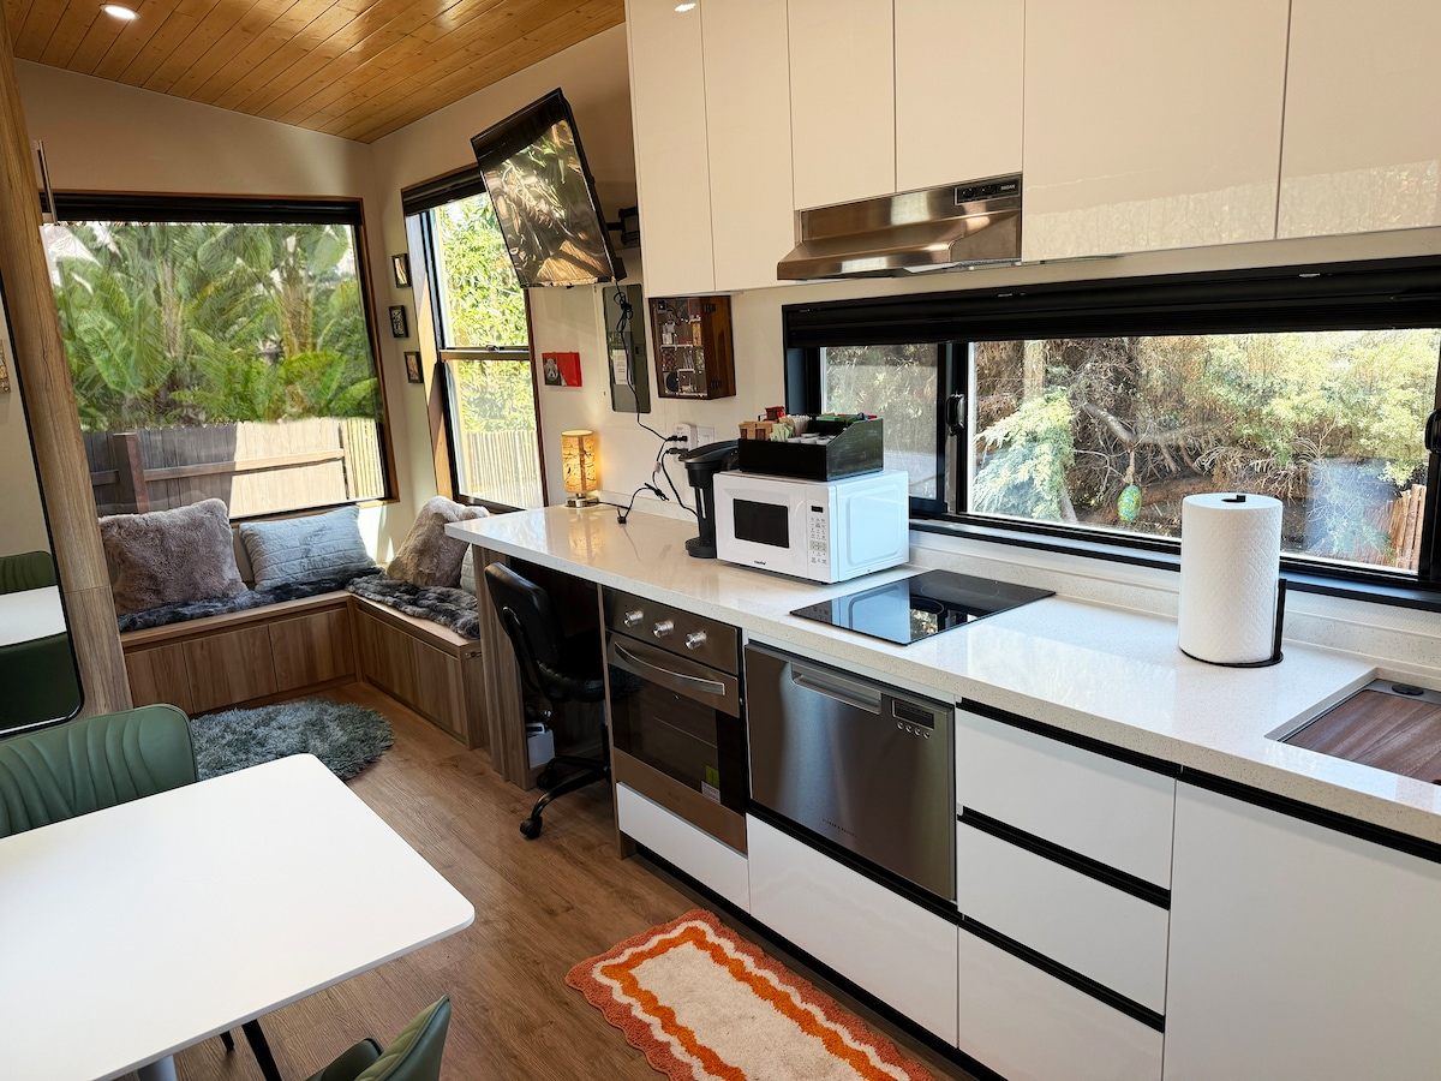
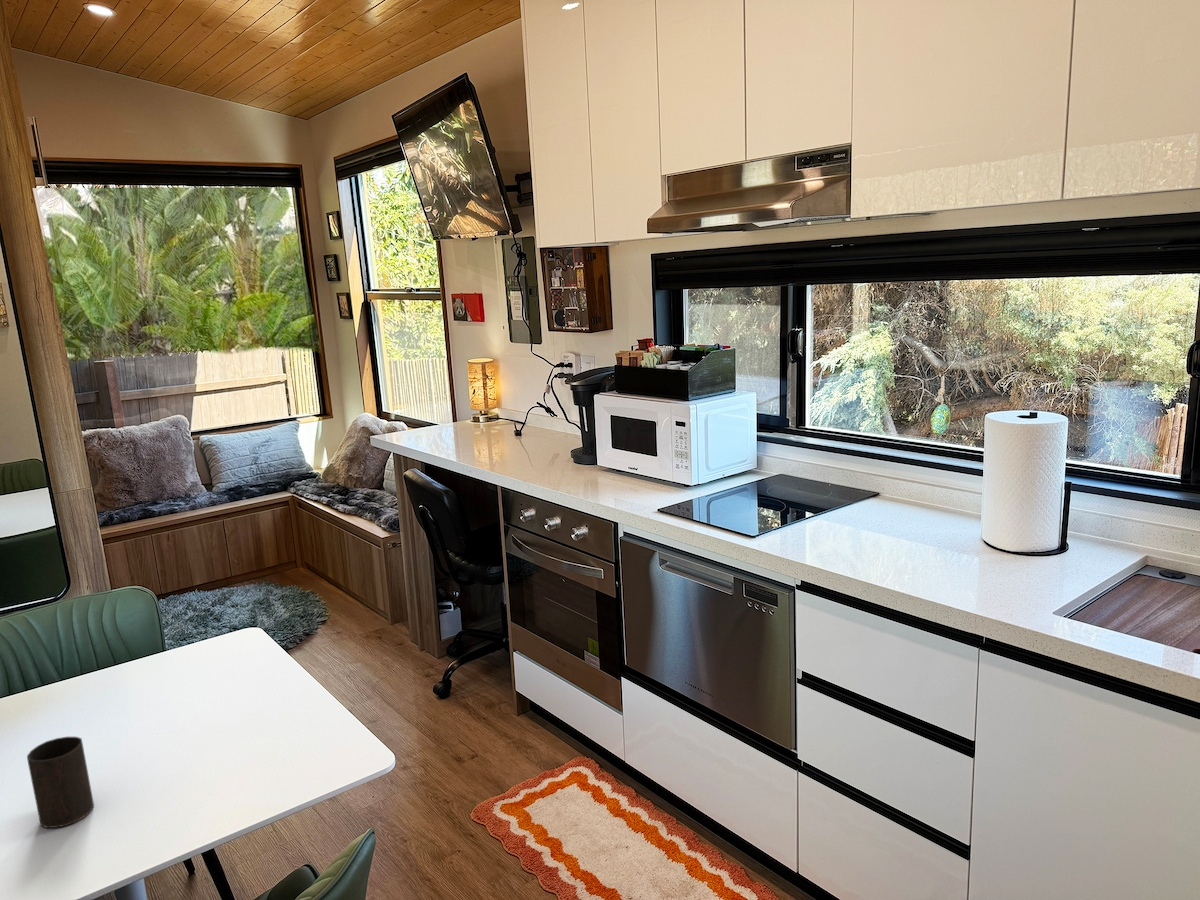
+ cup (61, 781)
